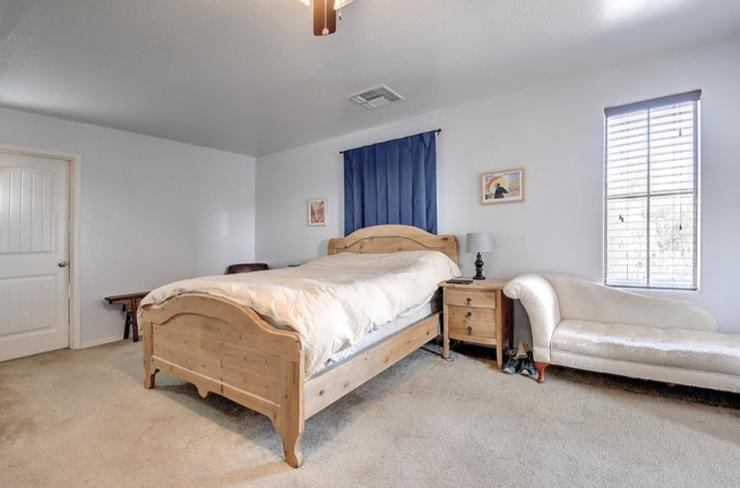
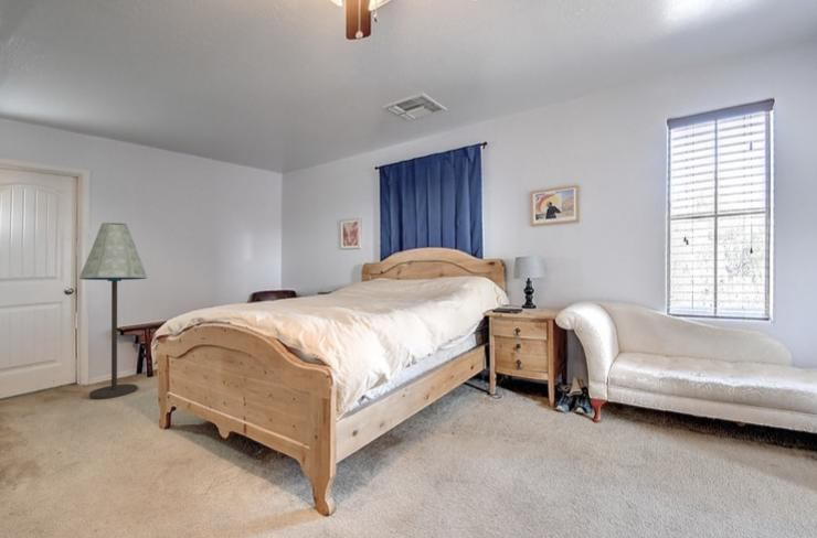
+ floor lamp (114, 306)
